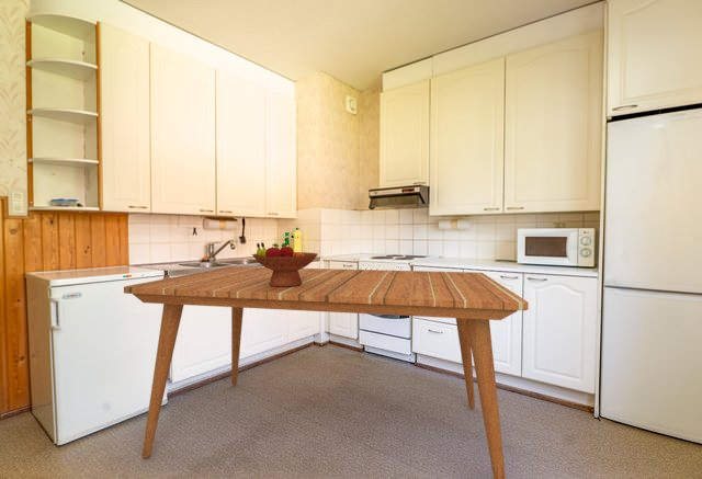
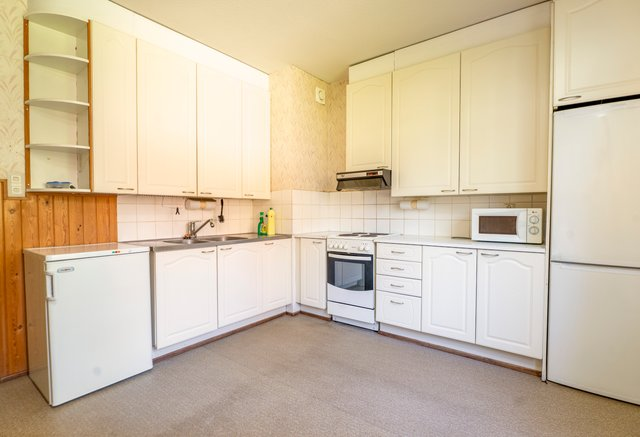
- fruit bowl (285, 263)
- dining table (329, 311)
